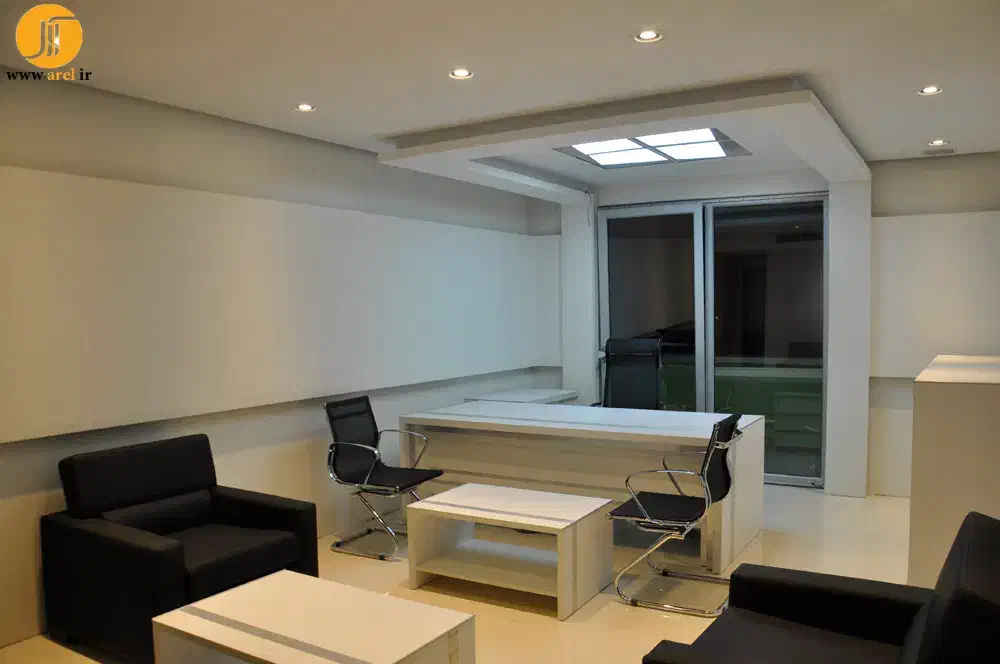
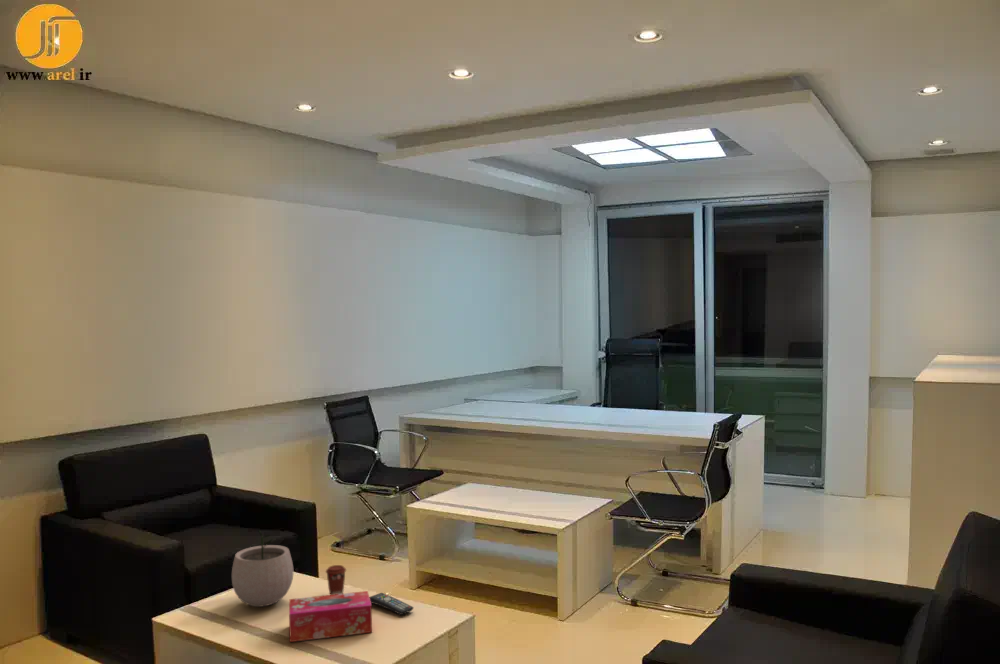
+ coffee cup (336, 581)
+ tissue box (330, 615)
+ remote control (389, 603)
+ plant pot (262, 566)
